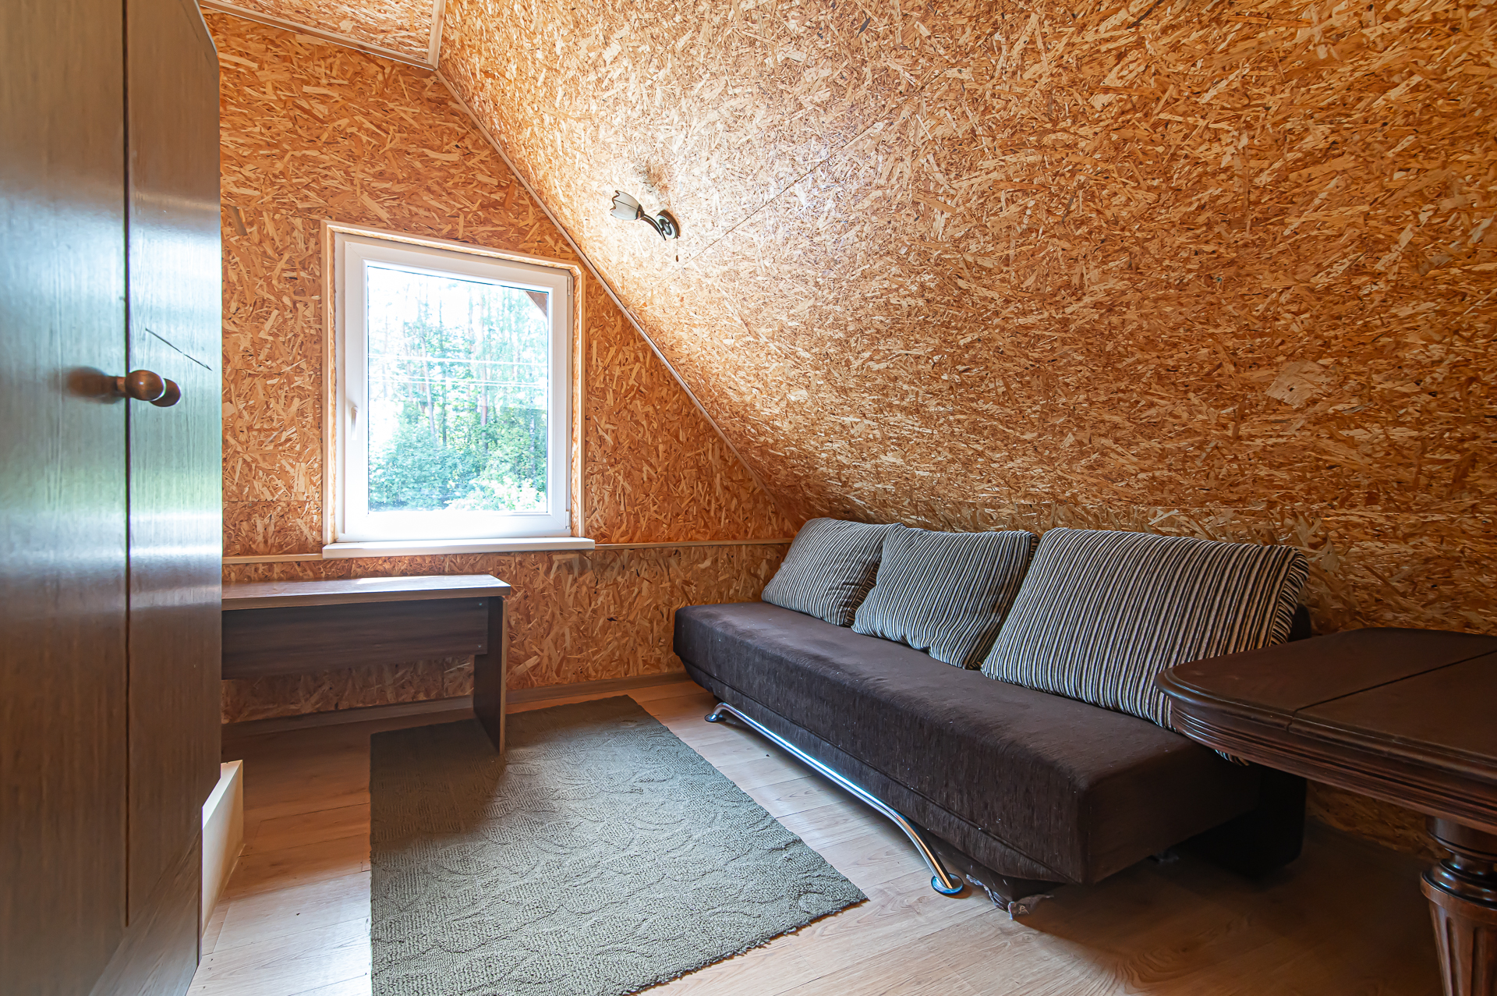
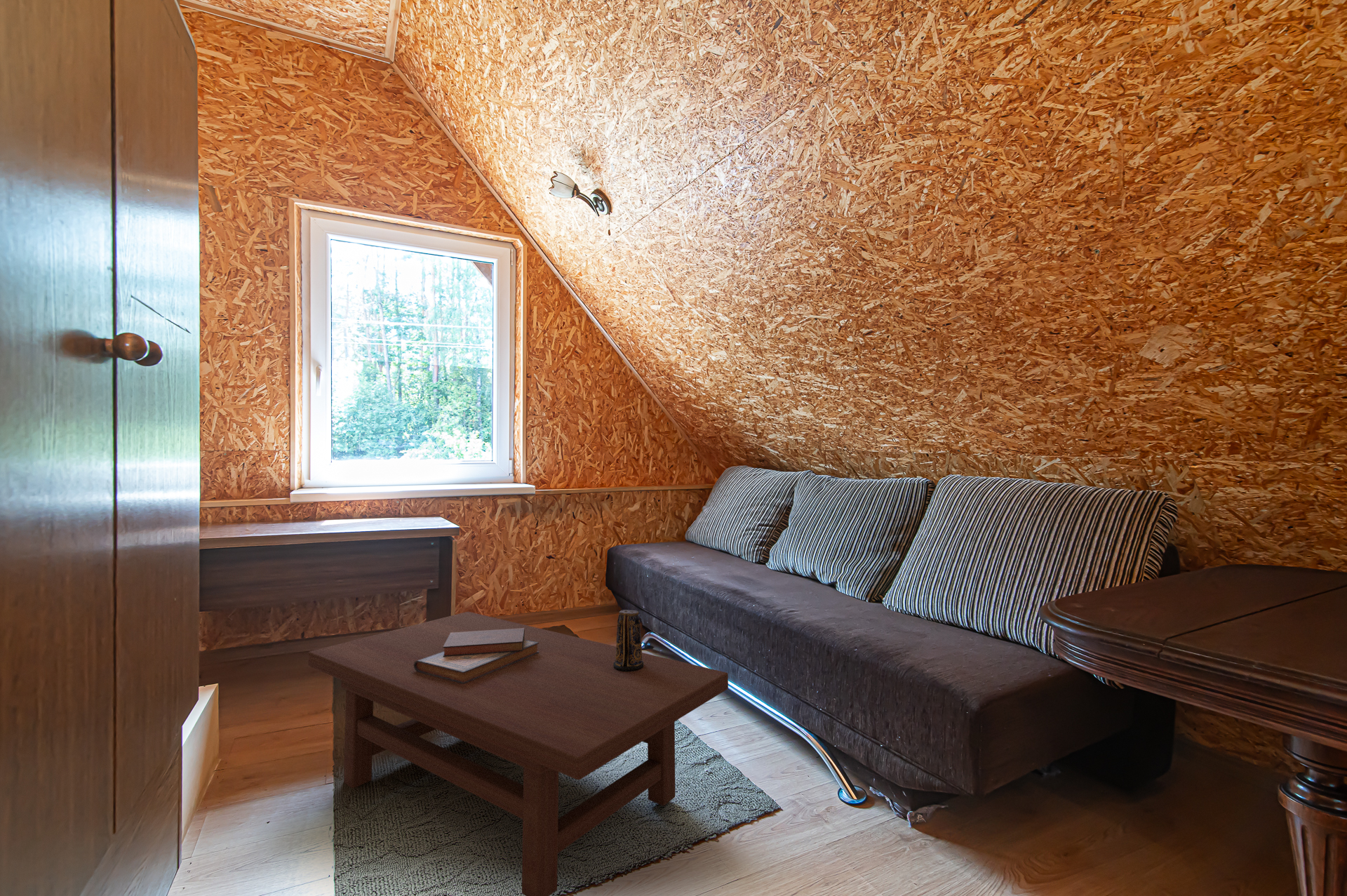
+ coffee table (506, 726)
+ diary (478, 648)
+ candle (628, 638)
